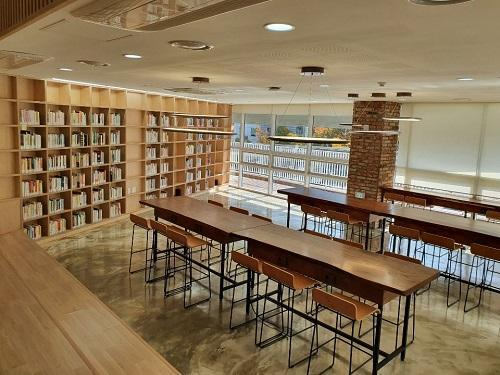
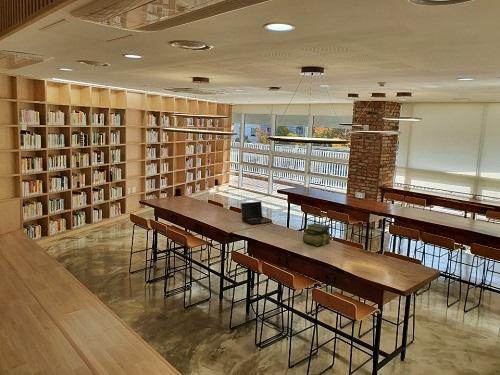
+ laptop computer (256, 212)
+ stack of books (317, 233)
